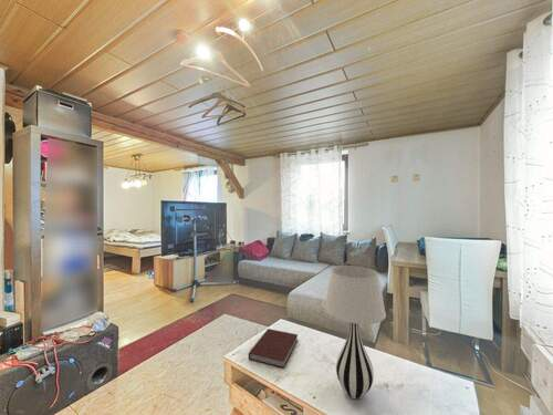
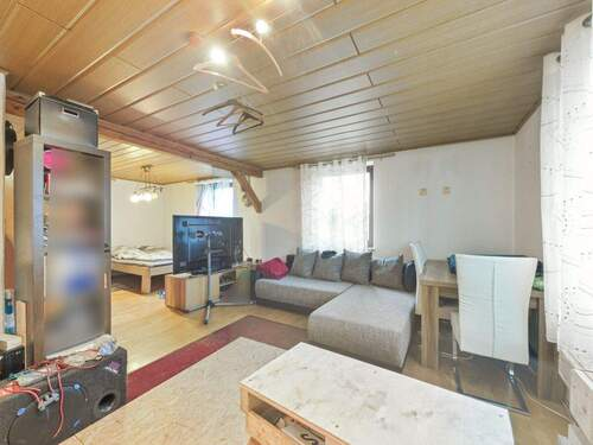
- notebook (274, 345)
- table lamp (354, 331)
